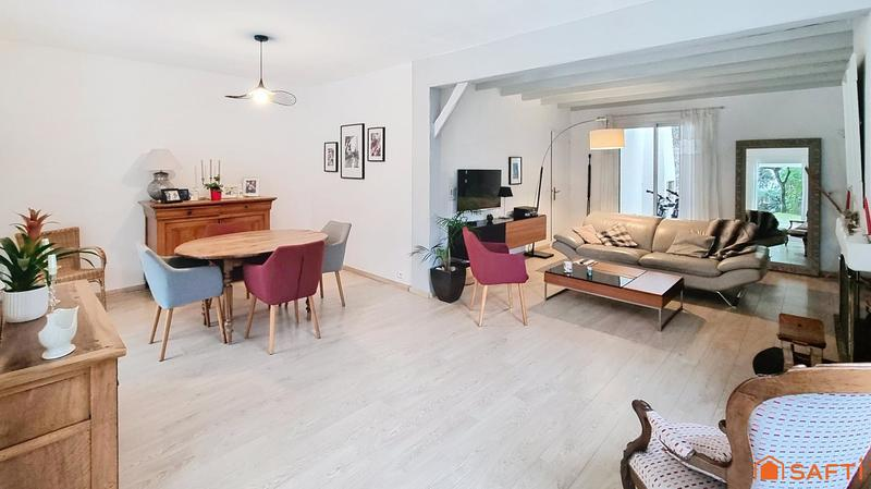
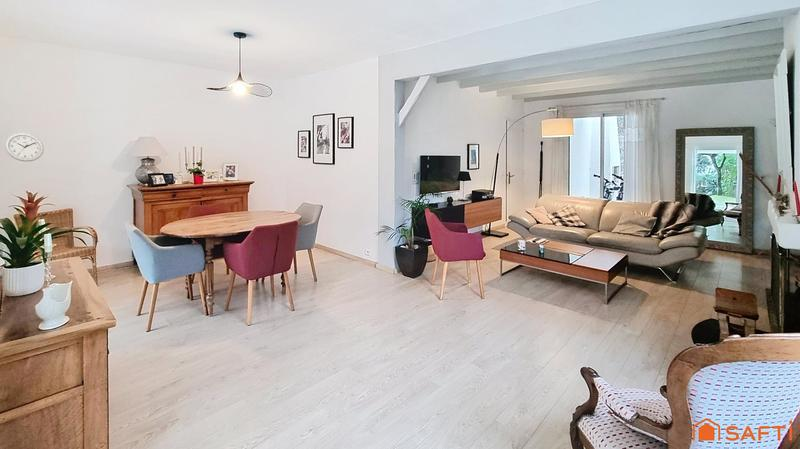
+ wall clock (24, 147)
